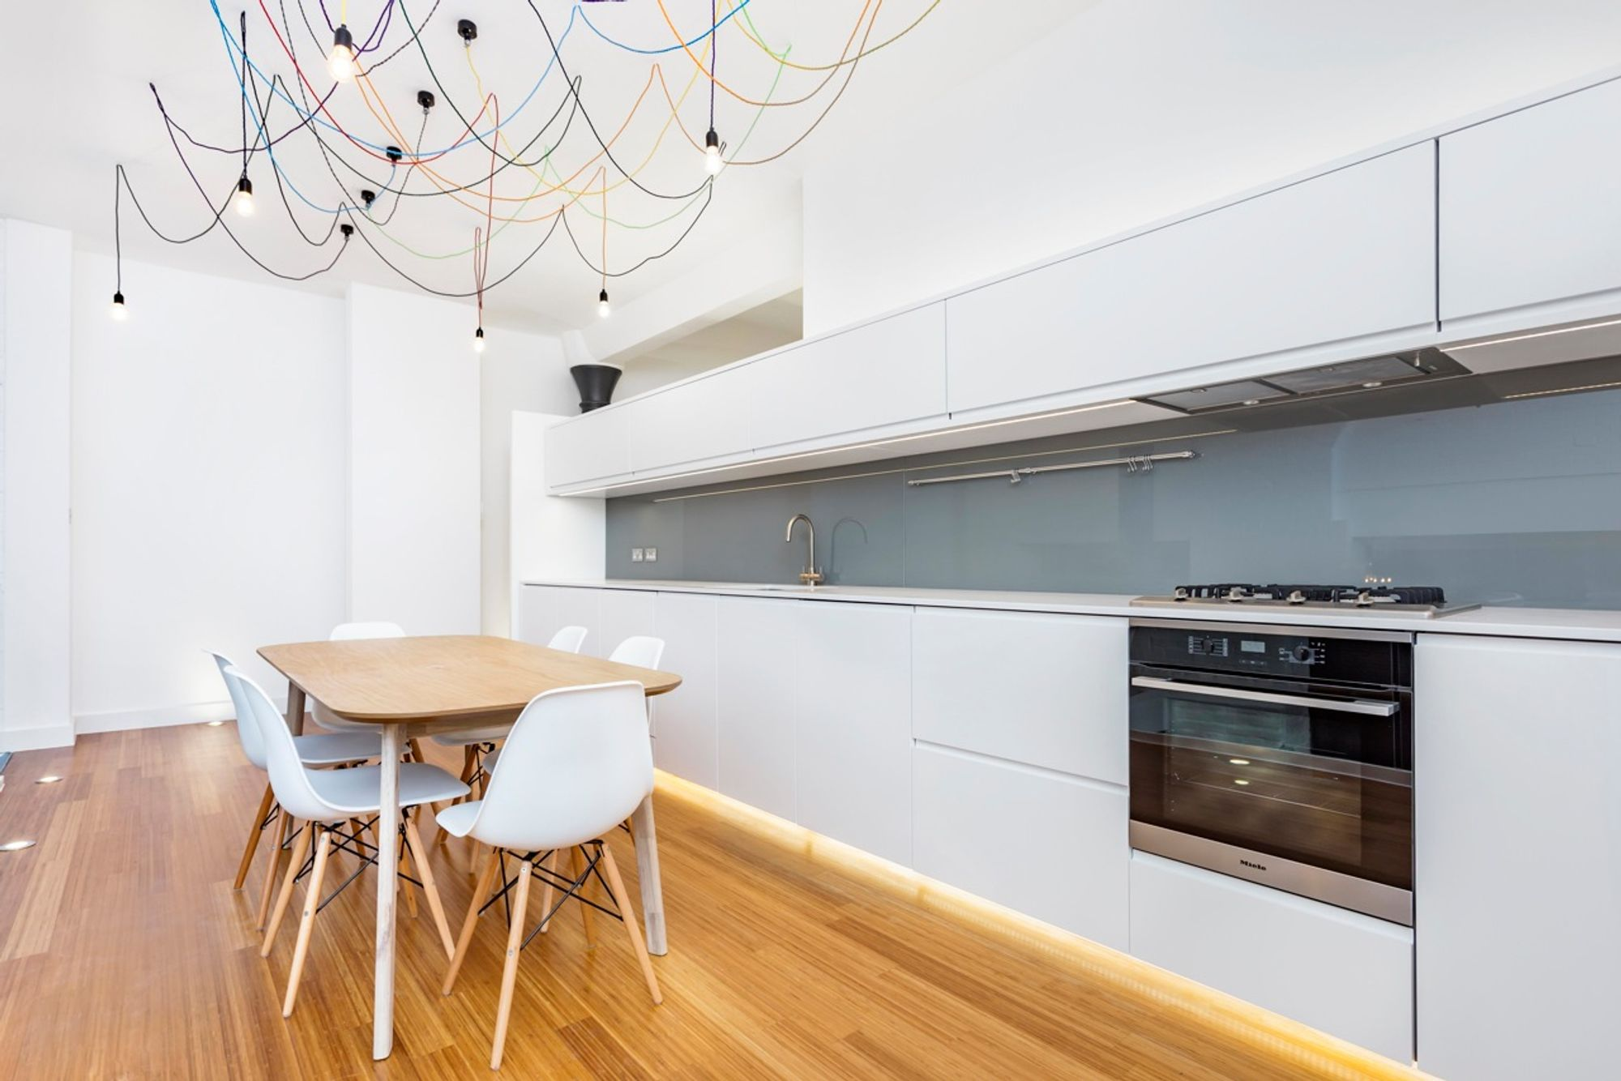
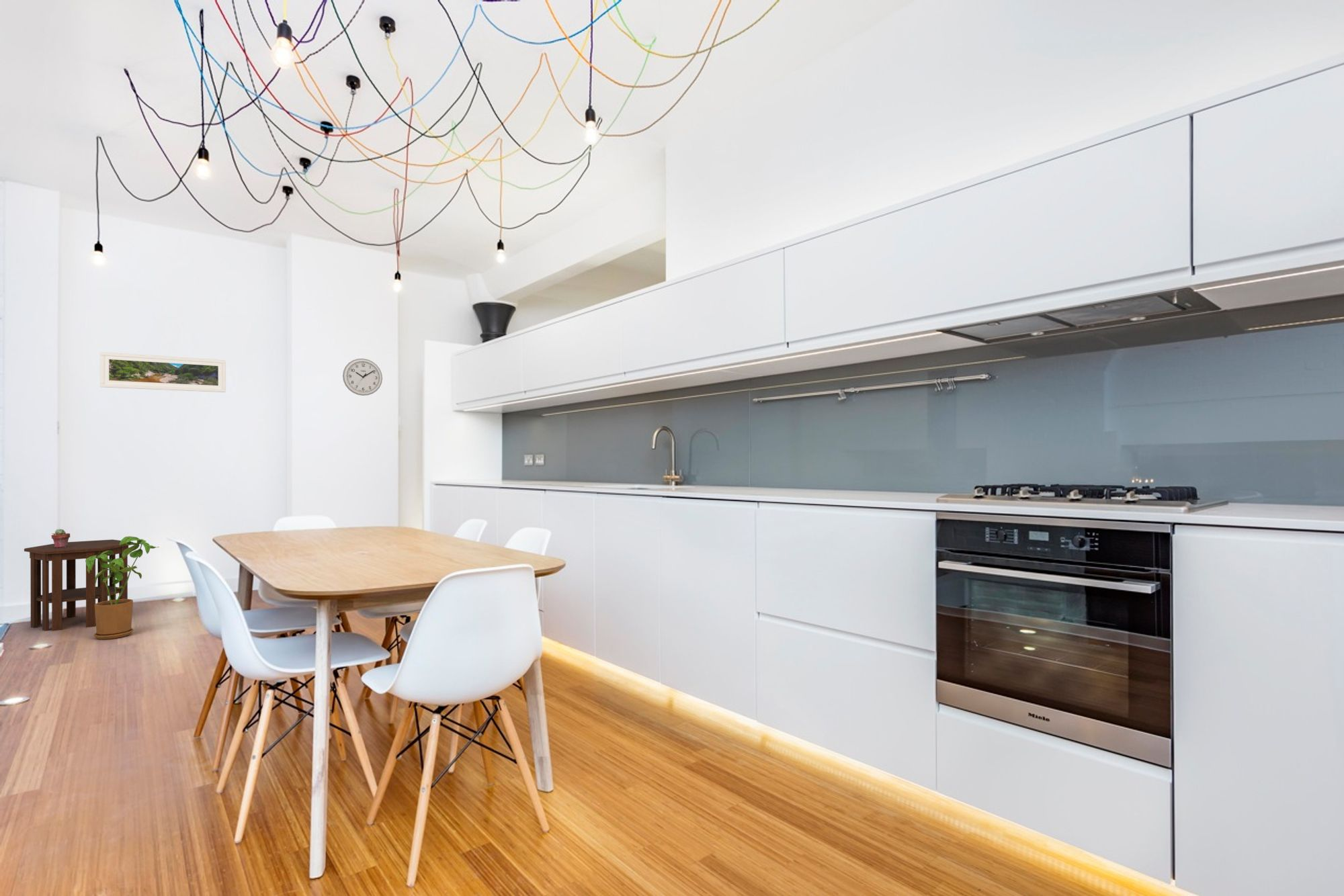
+ side table (81, 588)
+ house plant (116, 588)
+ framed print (165, 373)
+ potted succulent (60, 537)
+ wall clock (363, 377)
